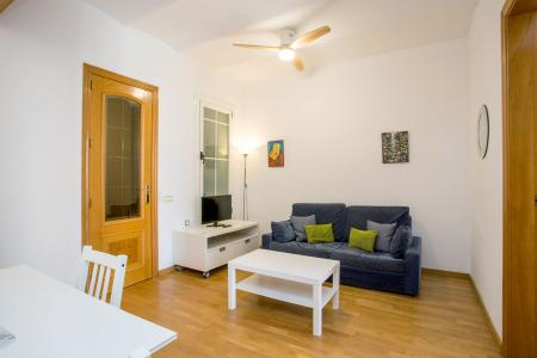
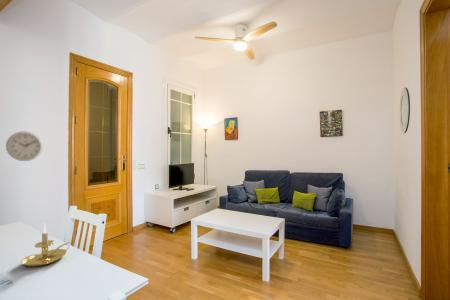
+ candle holder (48, 240)
+ wall clock (25, 146)
